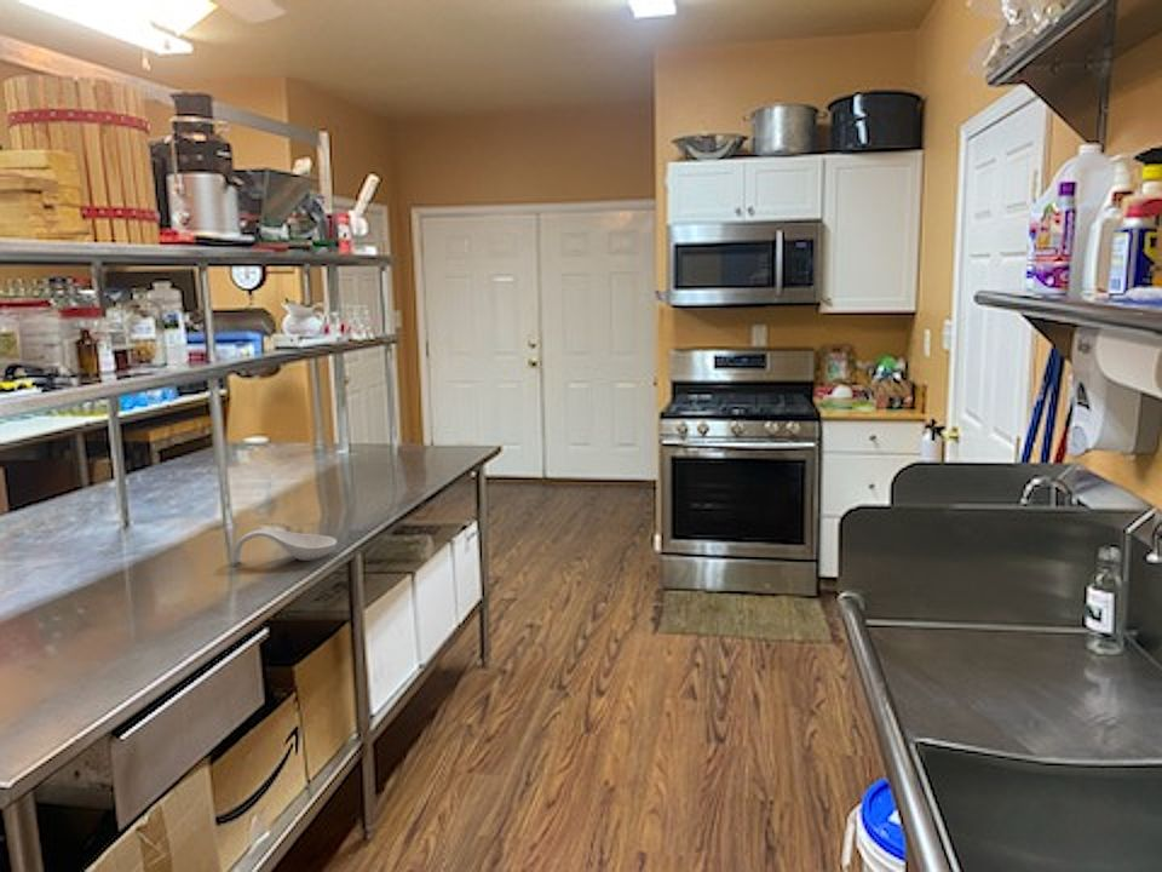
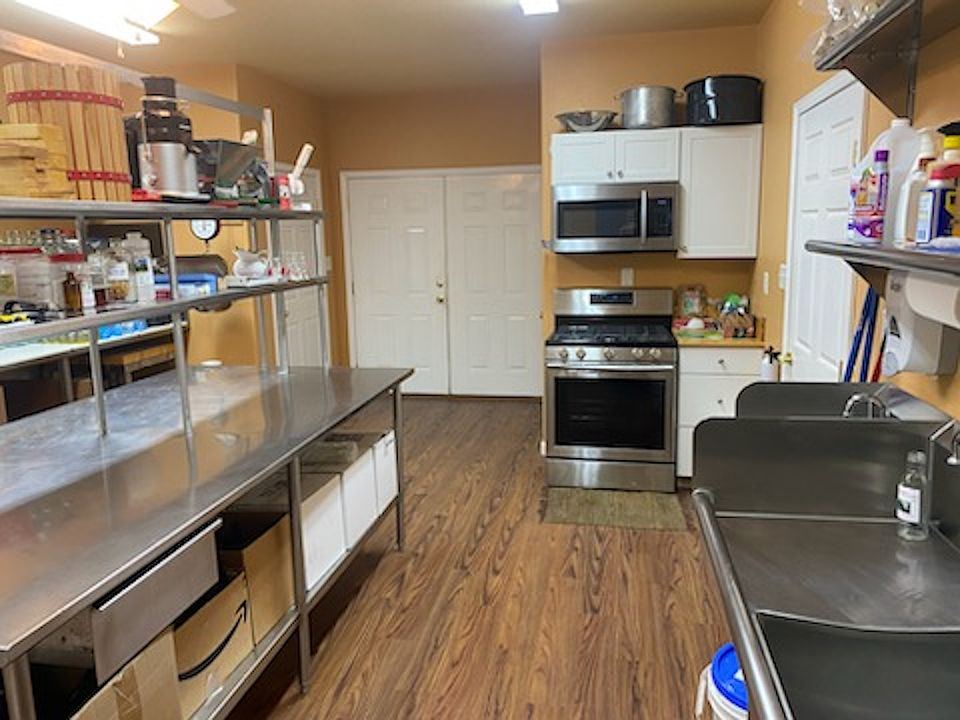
- spoon rest (284, 544)
